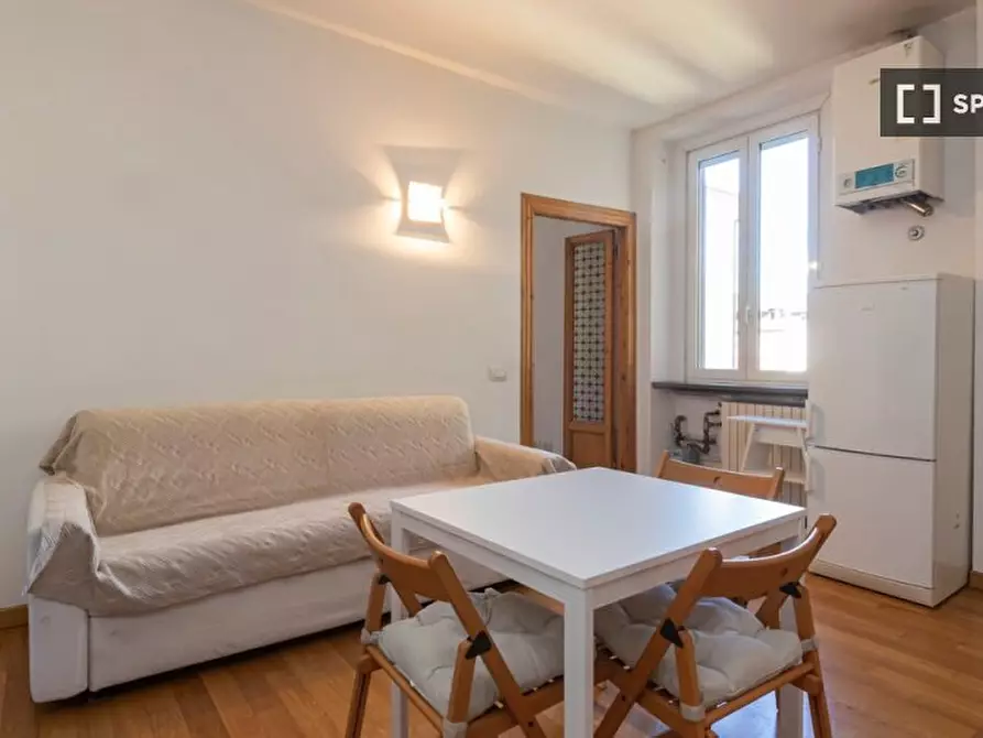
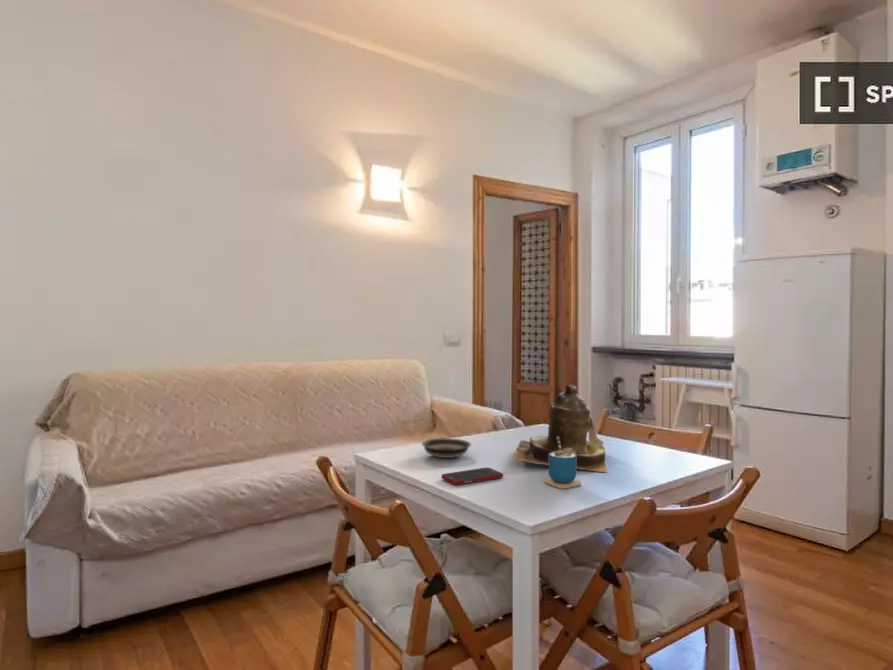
+ teapot (560, 422)
+ cup (562, 459)
+ saucer (446, 449)
+ cell phone (472, 476)
